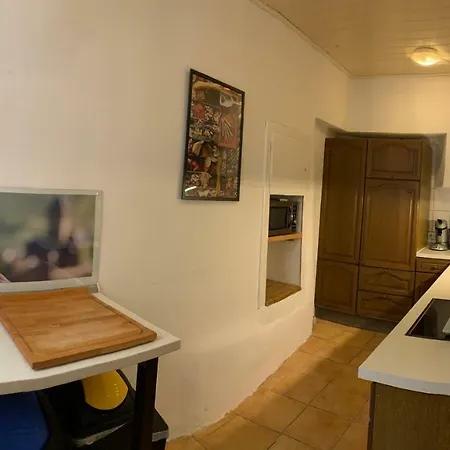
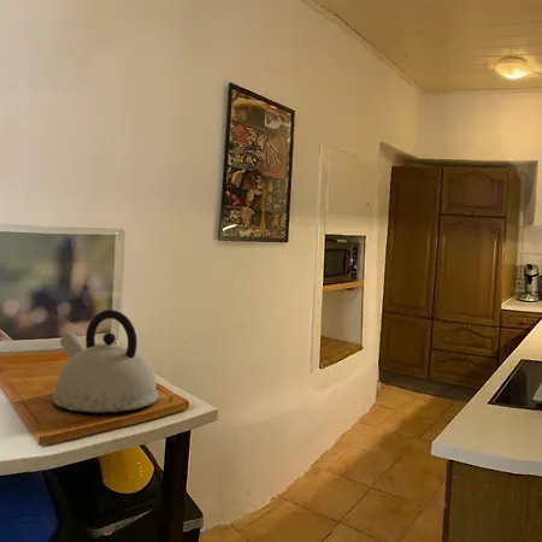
+ kettle (105, 353)
